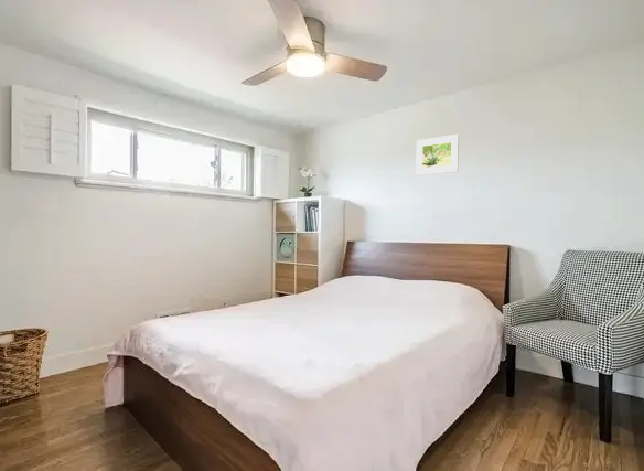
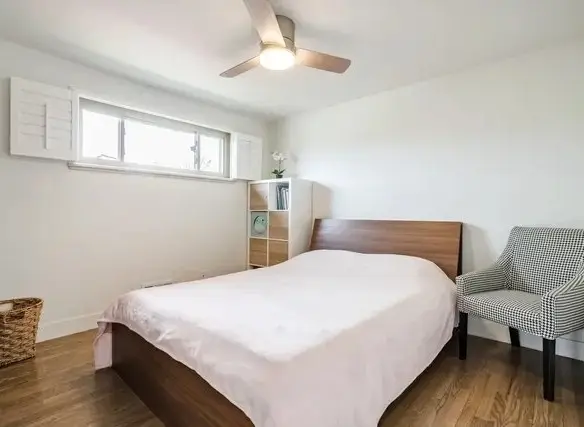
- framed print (436, 156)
